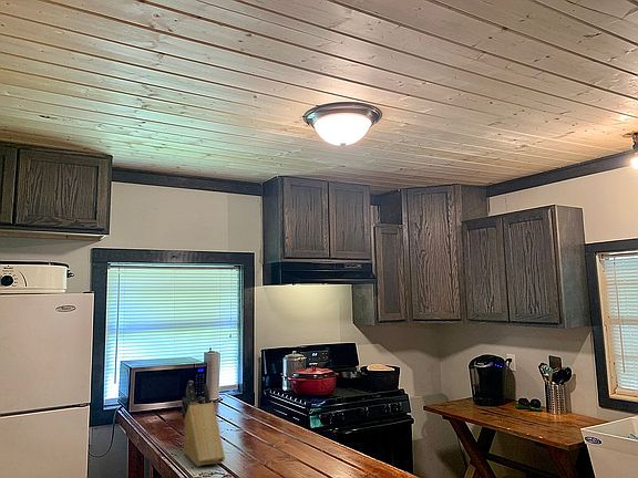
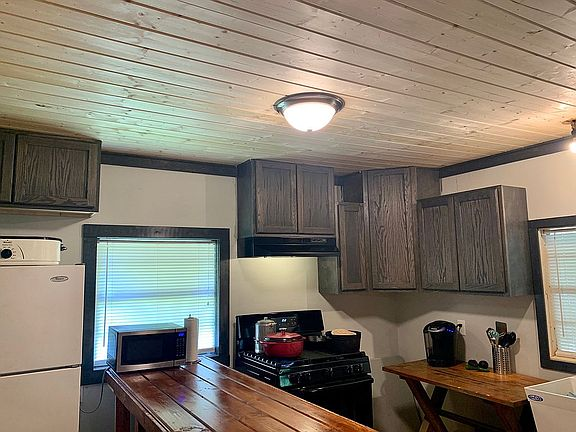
- knife block (200, 418)
